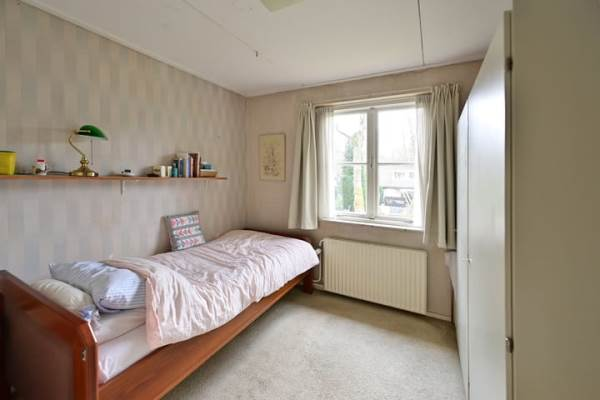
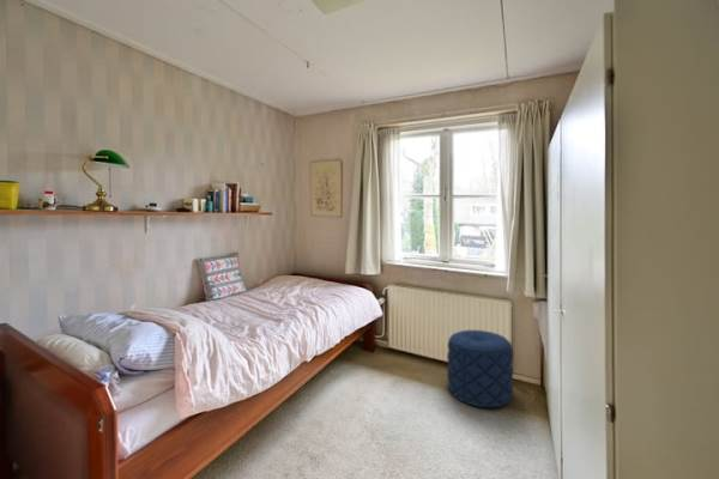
+ pouf (478, 363)
